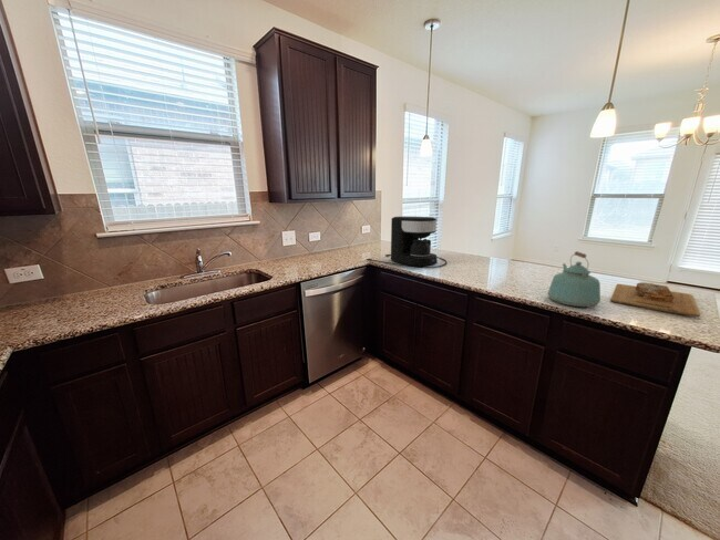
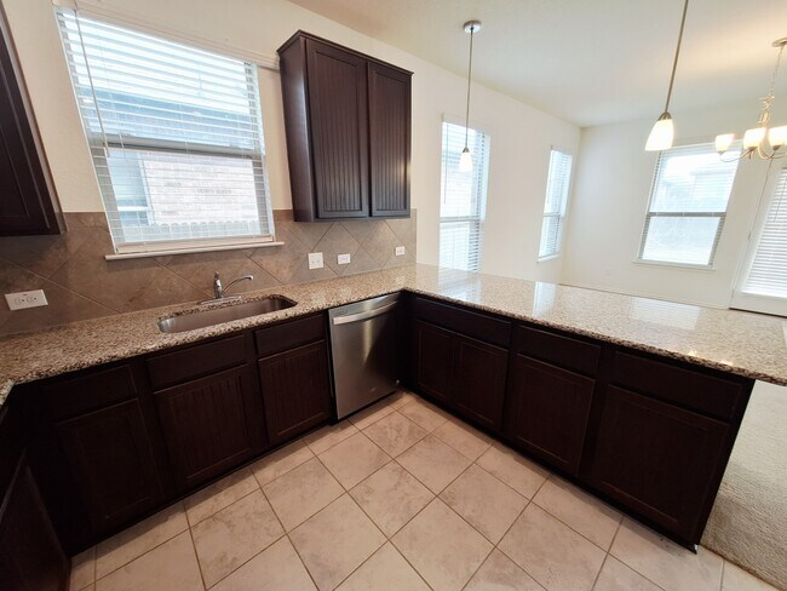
- cutting board (654, 291)
- kettle (574, 276)
- coffee maker (412, 239)
